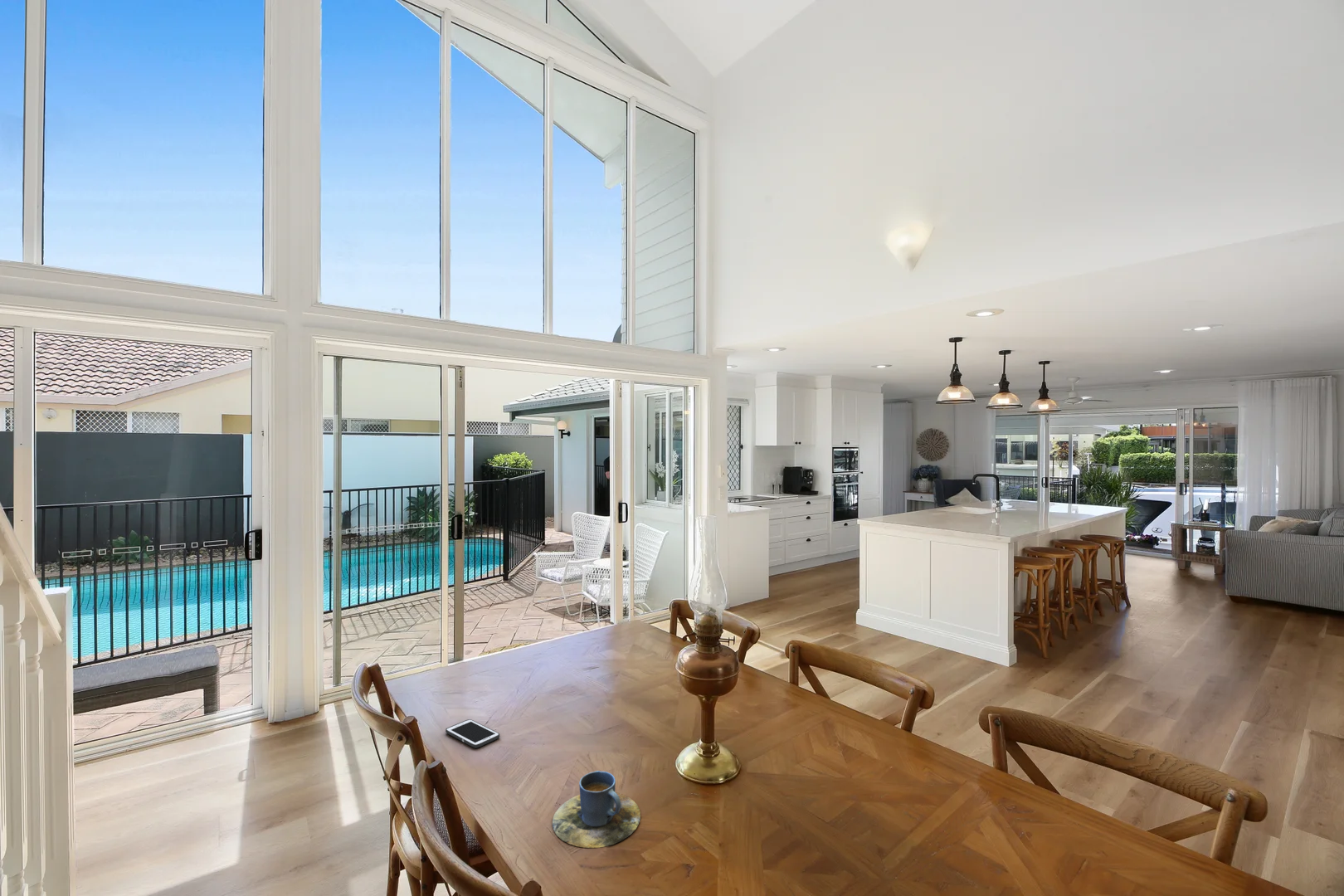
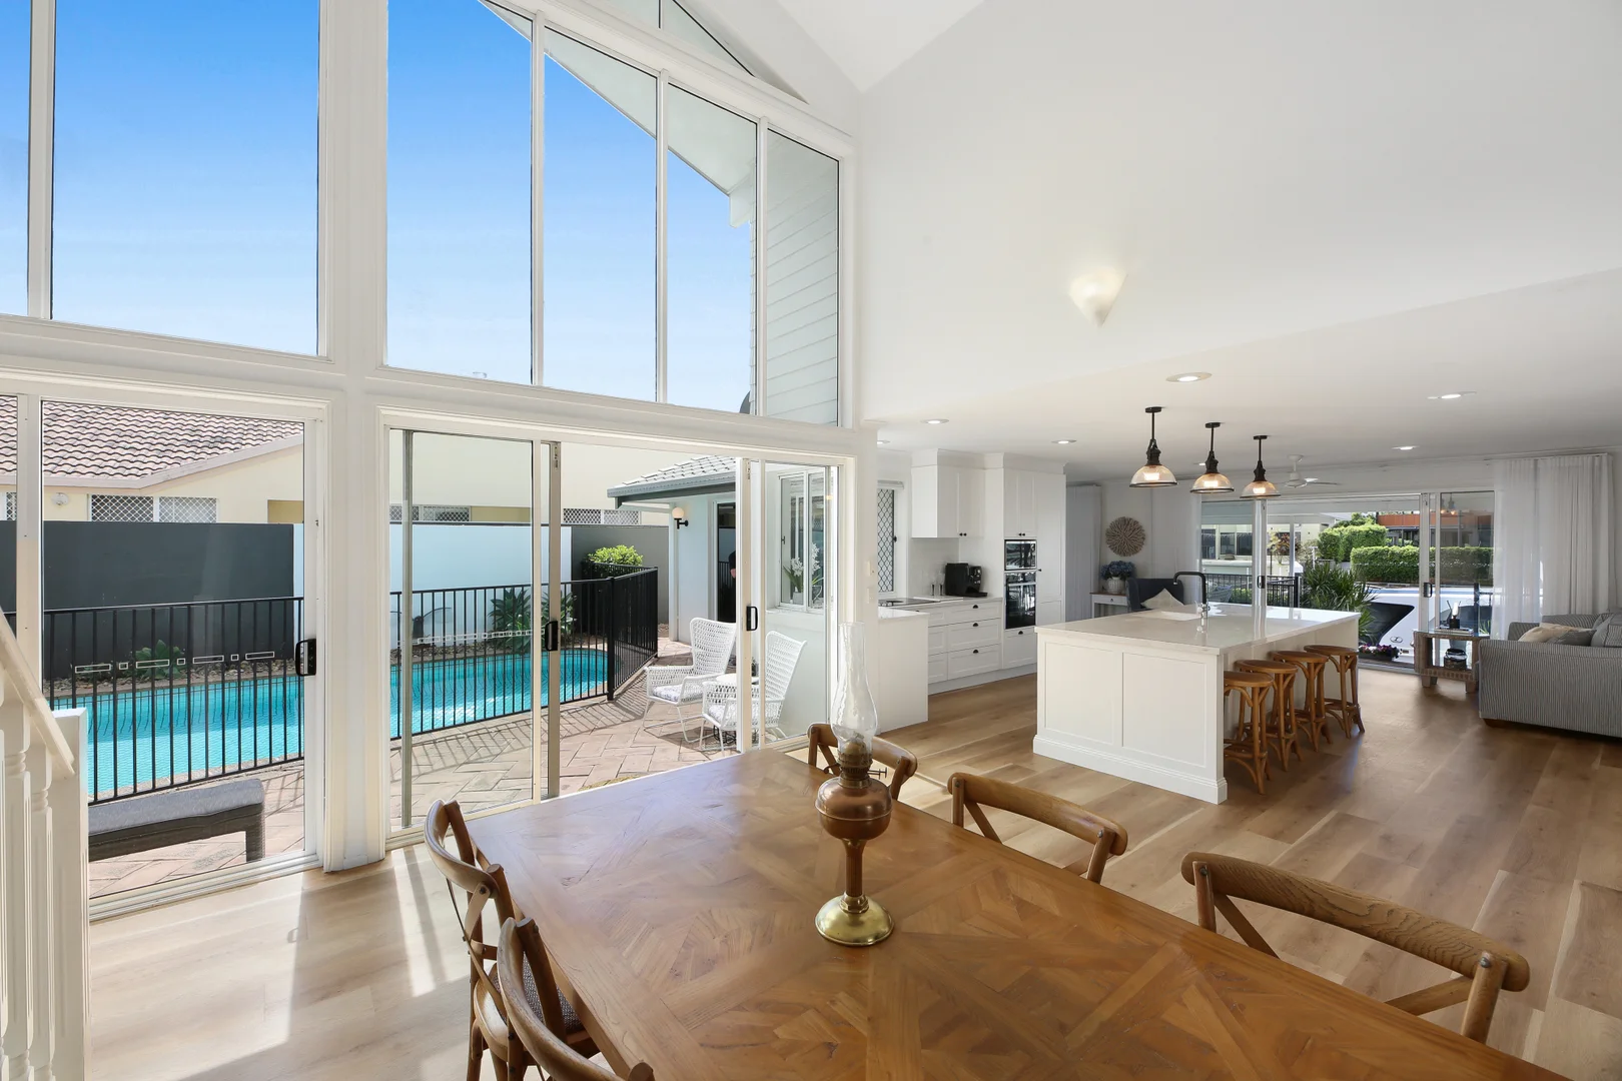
- cup (597, 799)
- cell phone (472, 733)
